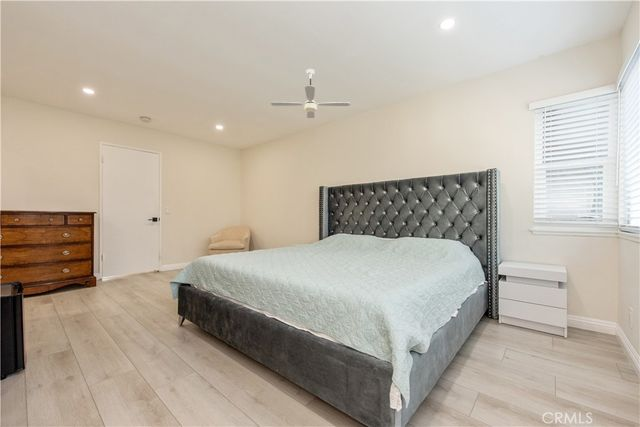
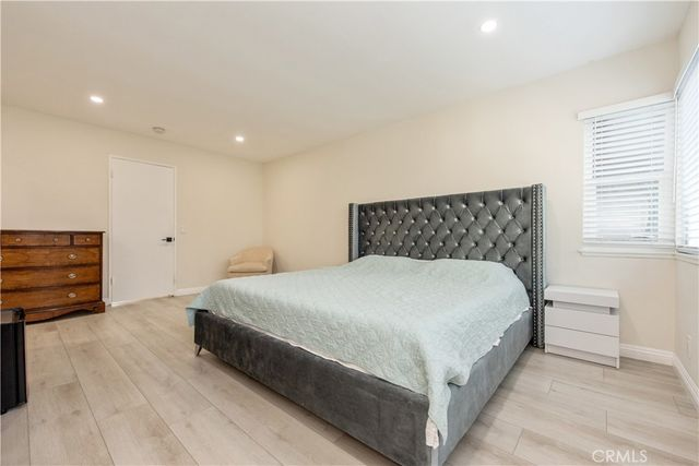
- ceiling fan (310, 90)
